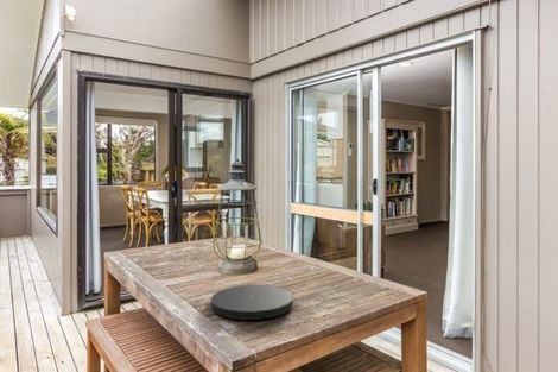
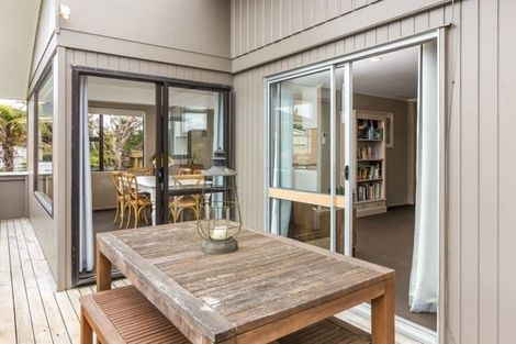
- plate (252, 300)
